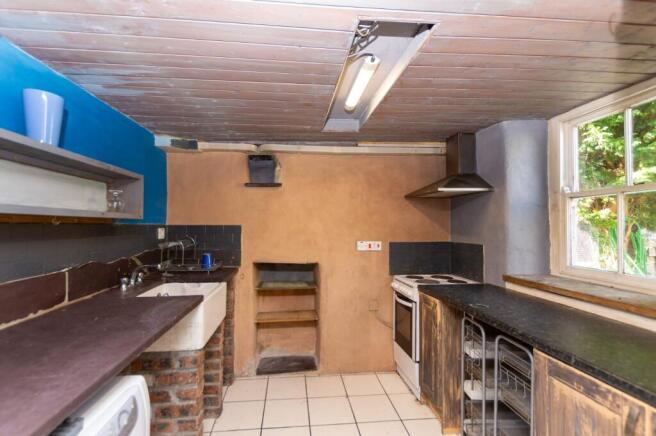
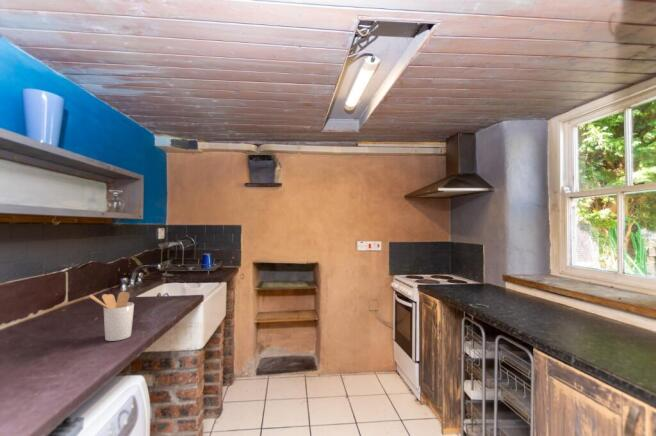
+ utensil holder (111, 314)
